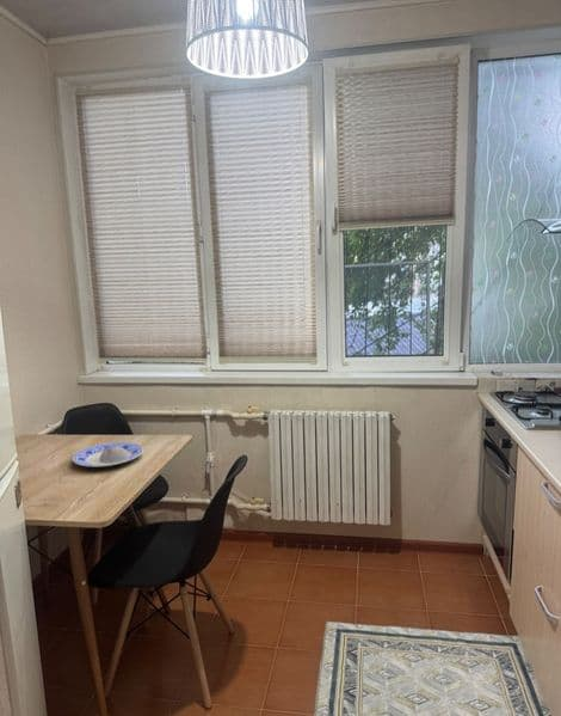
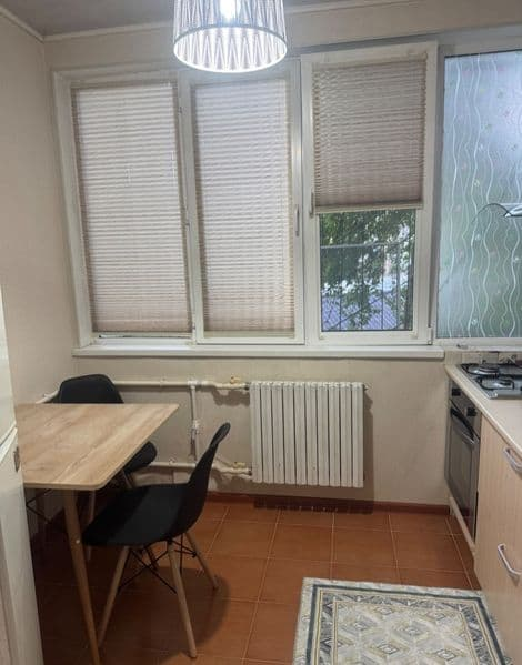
- plate (107, 452)
